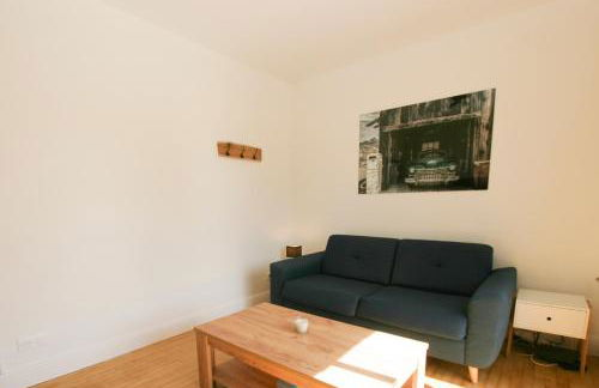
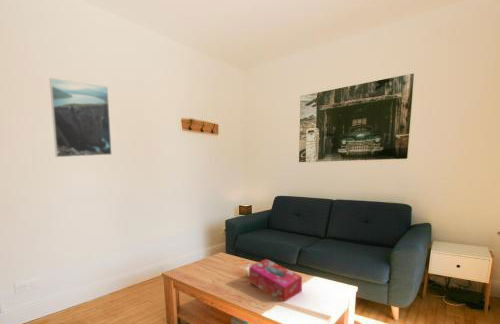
+ tissue box (274, 279)
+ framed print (83, 119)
